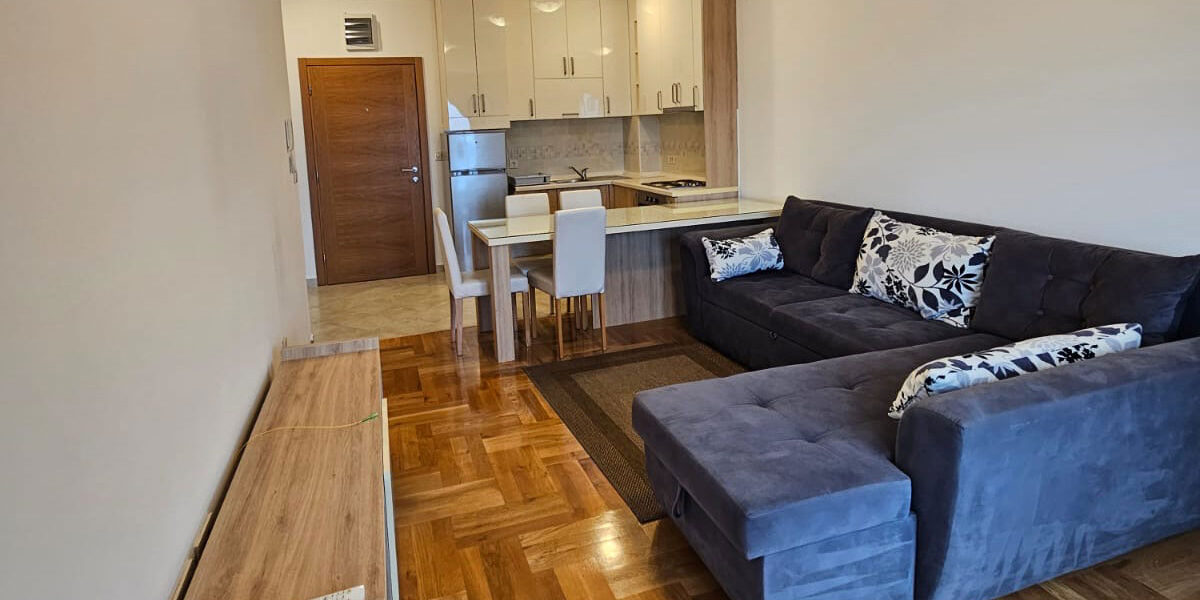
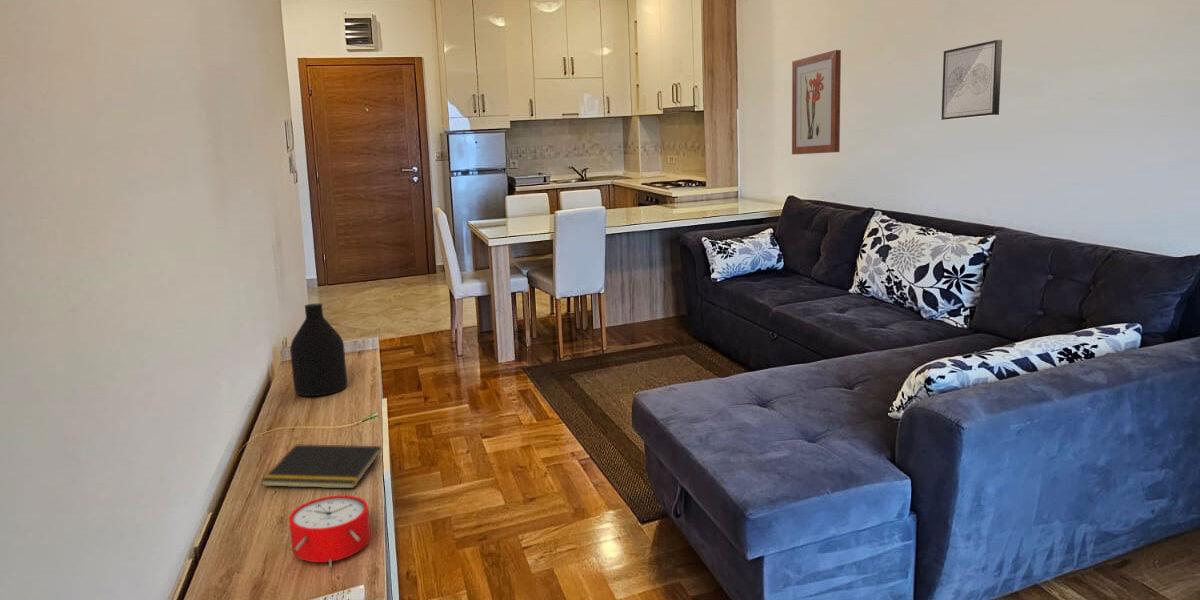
+ bottle (317, 347)
+ wall art (815, 105)
+ wall art (970, 81)
+ alarm clock (330, 529)
+ notepad (323, 465)
